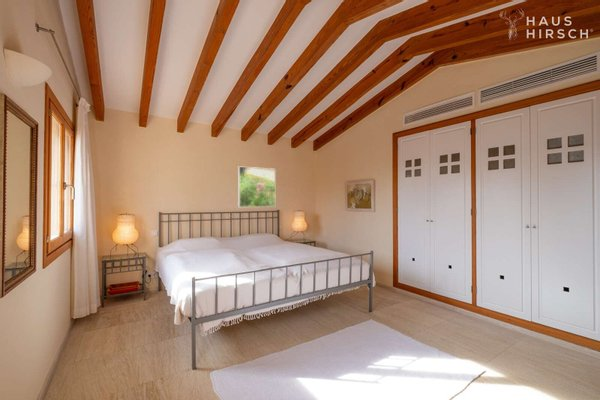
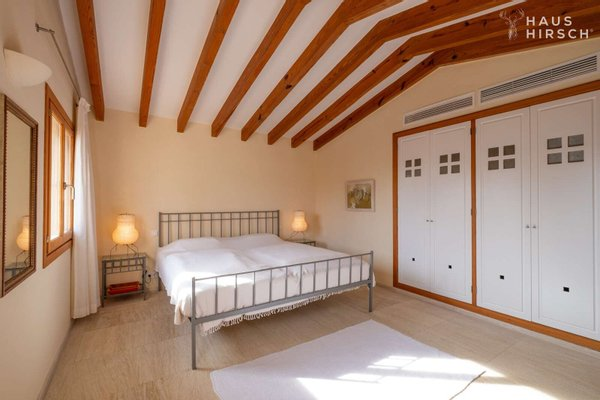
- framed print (257, 187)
